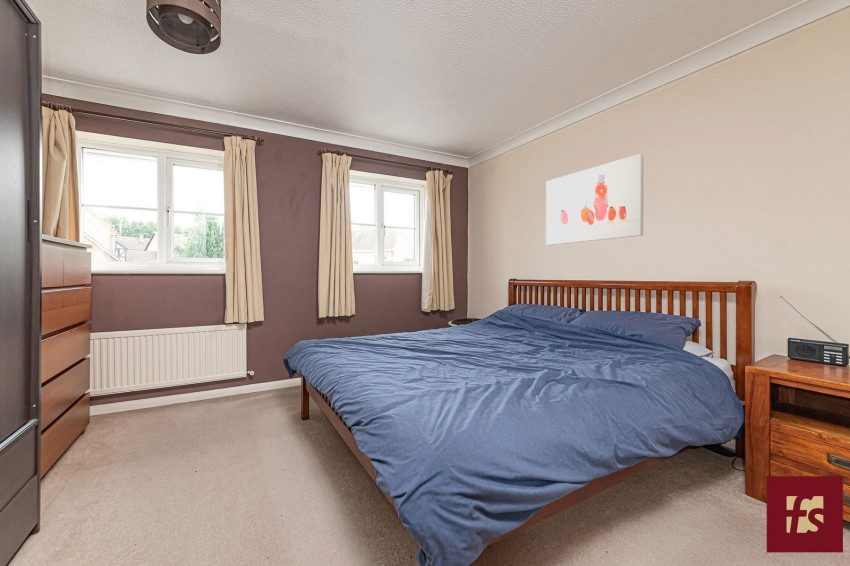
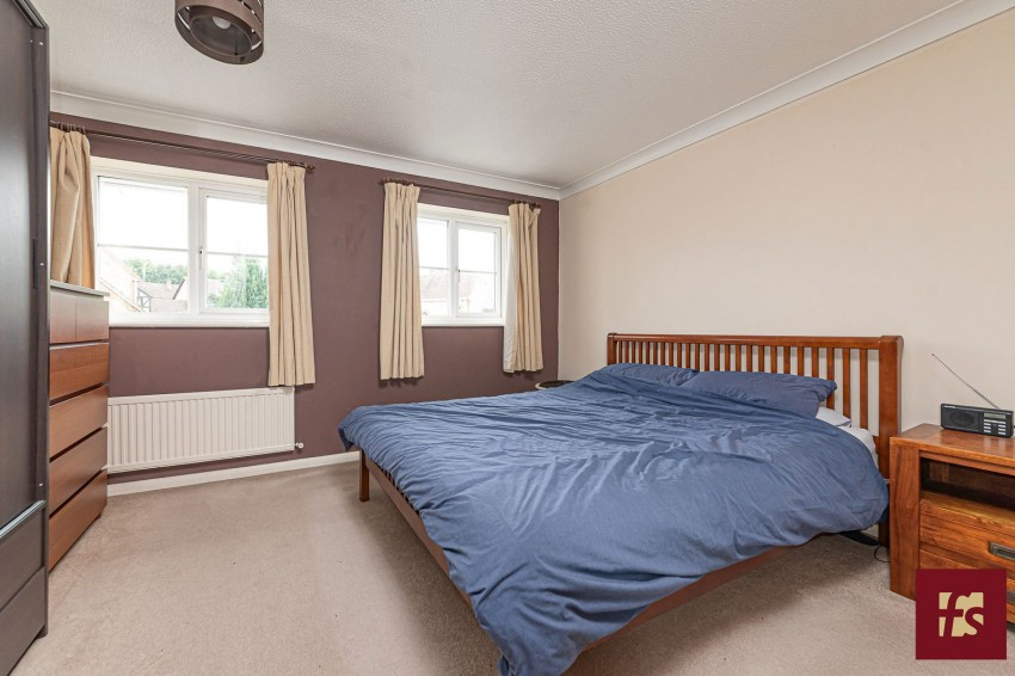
- wall art (588, 205)
